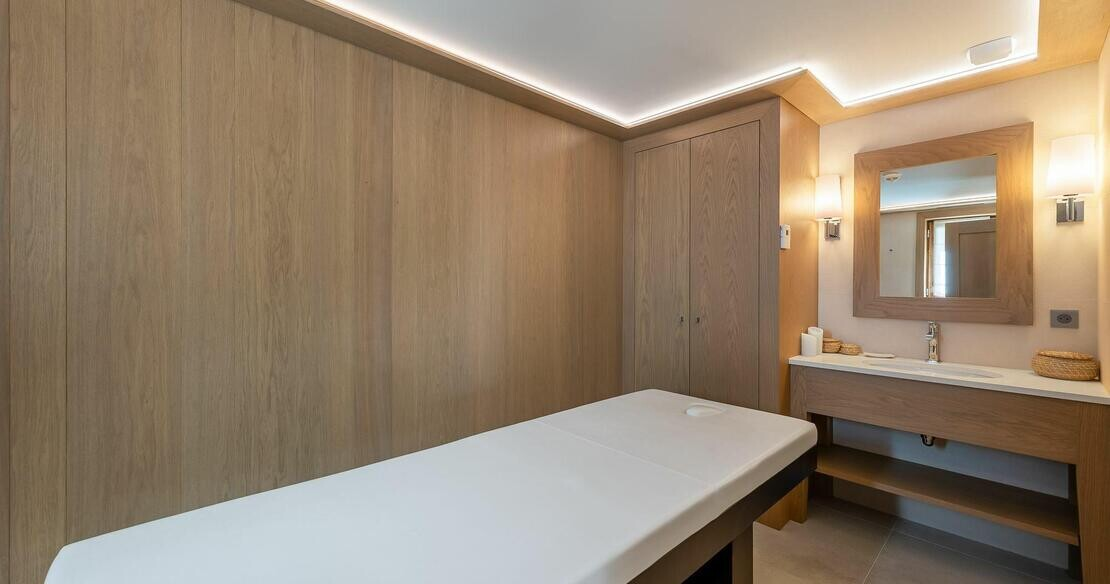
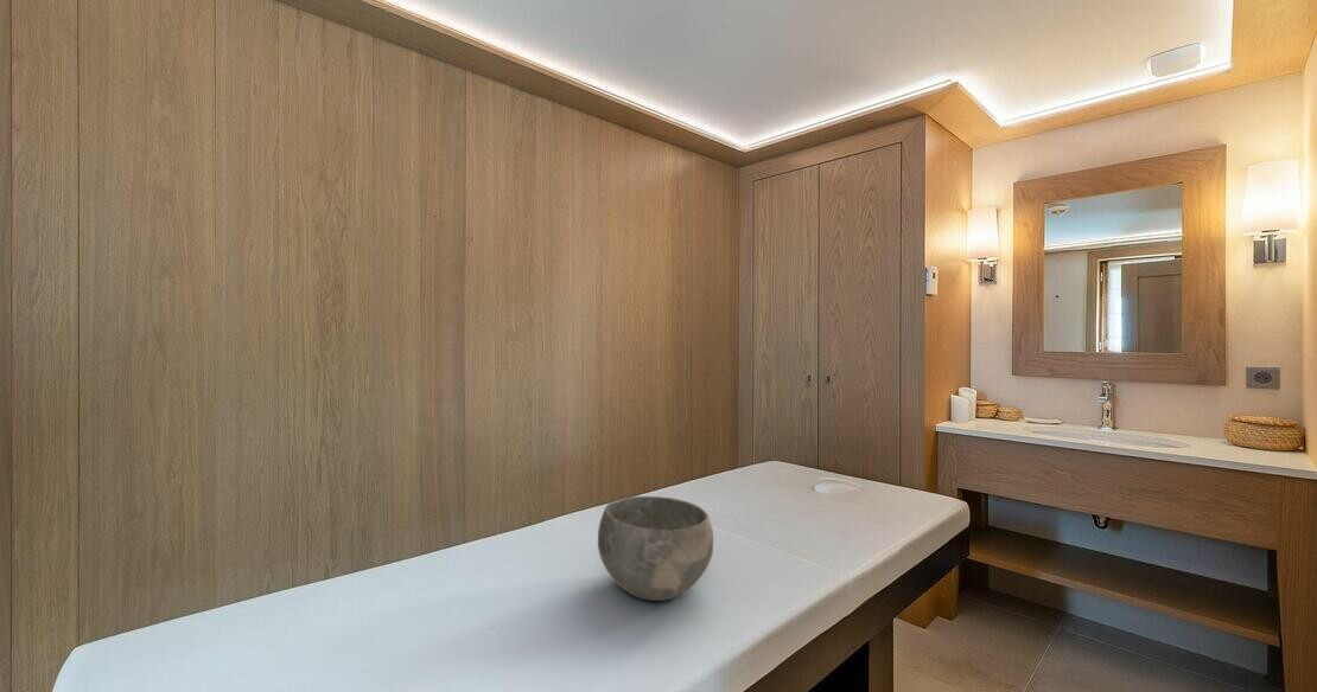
+ bowl (655, 547)
